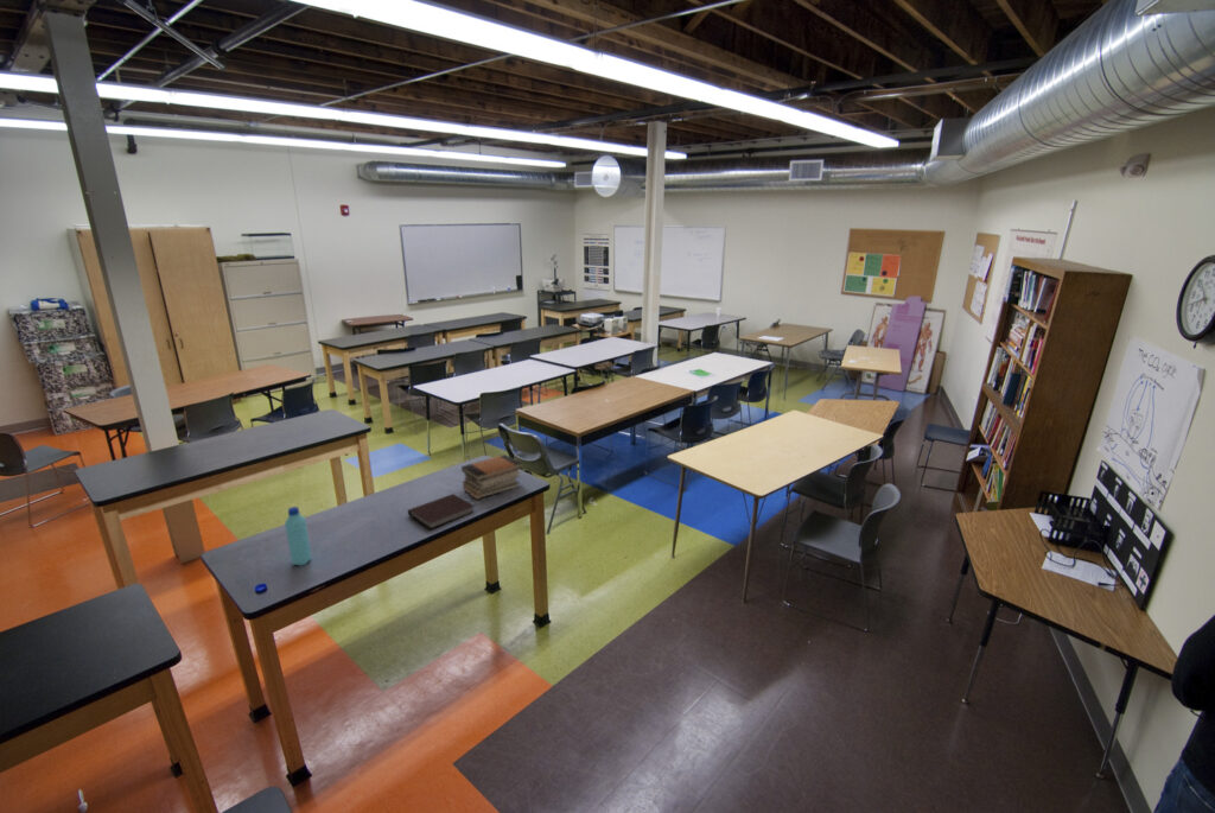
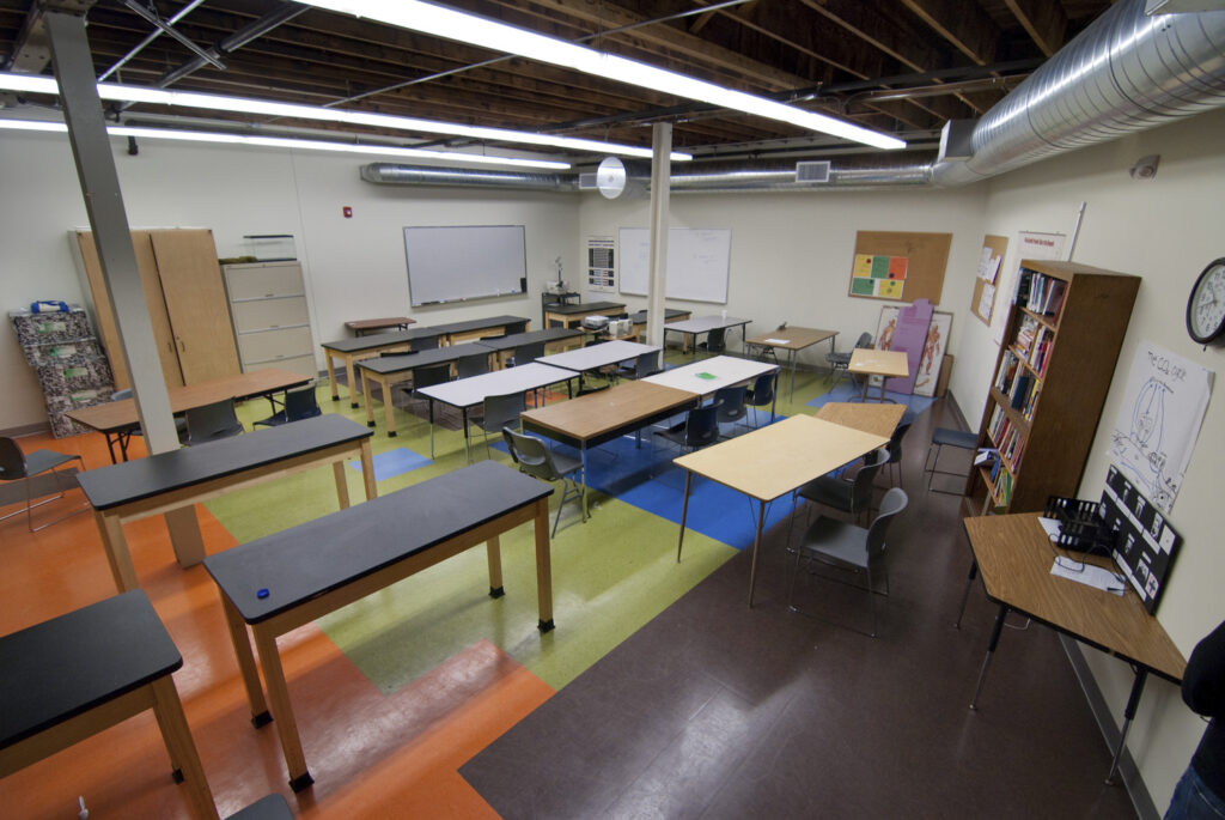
- book stack (492, 476)
- notebook (441, 510)
- water bottle (297, 535)
